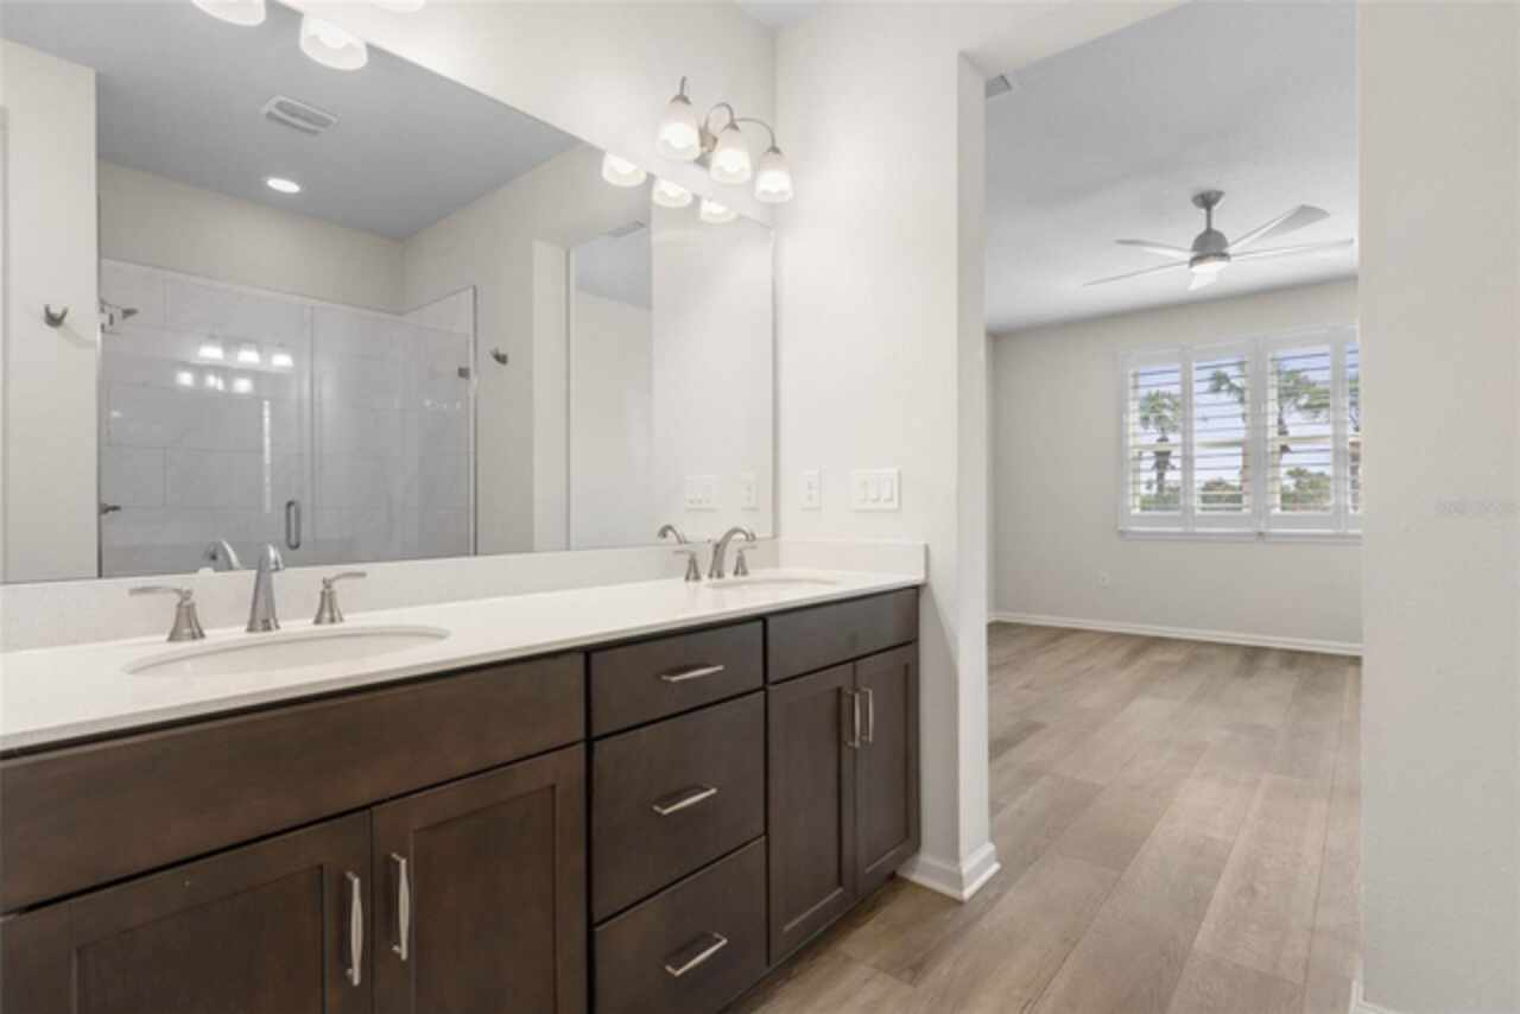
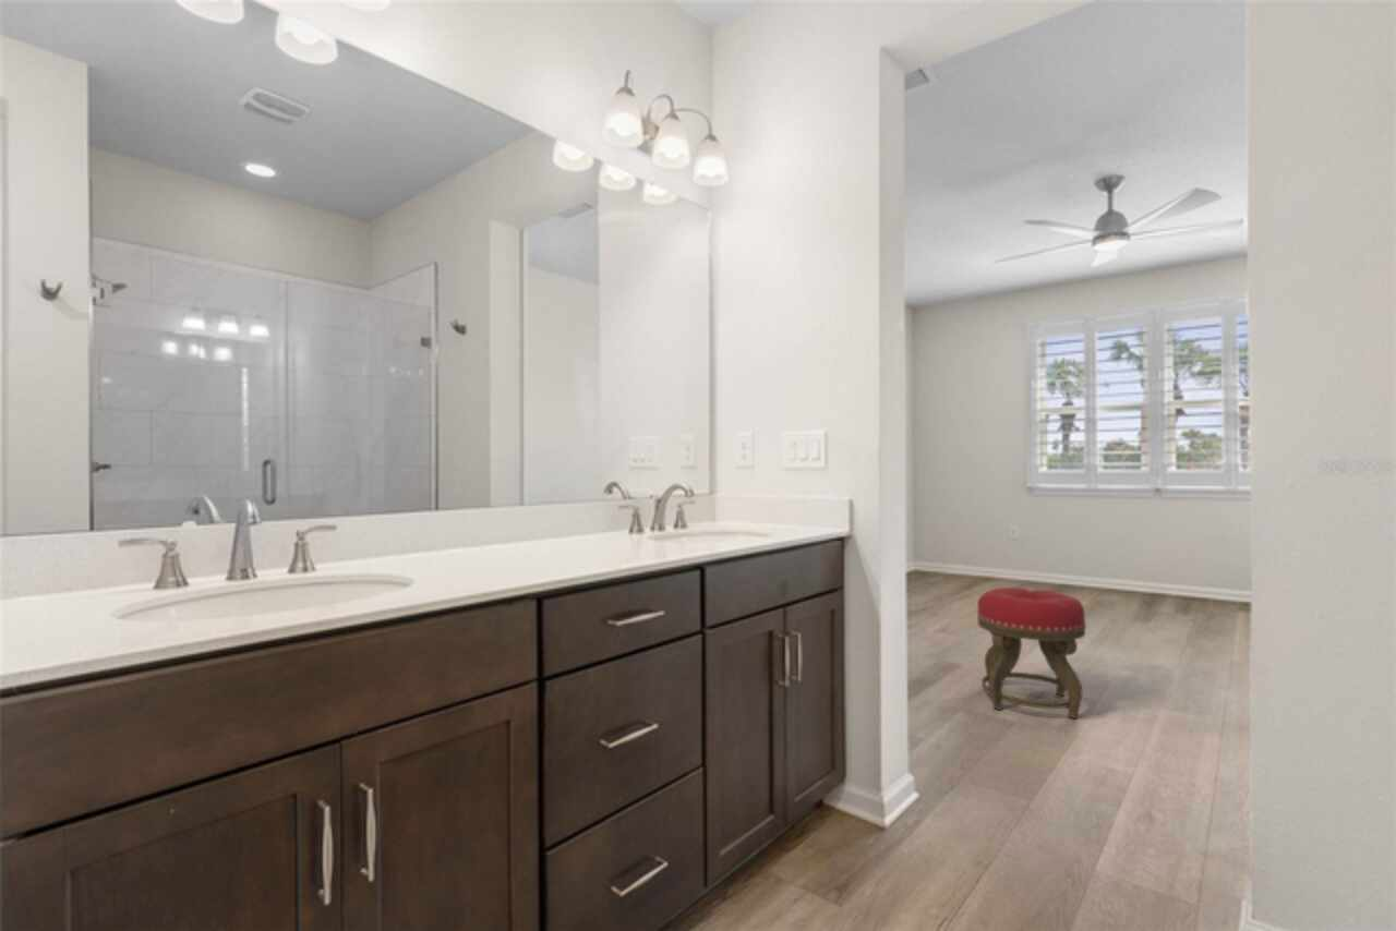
+ stool (1030, 639)
